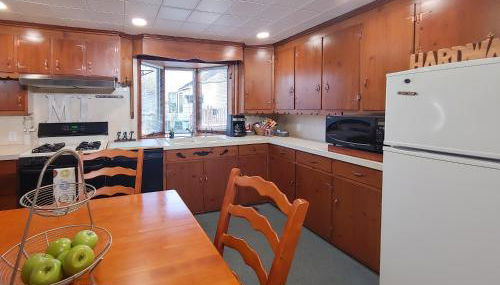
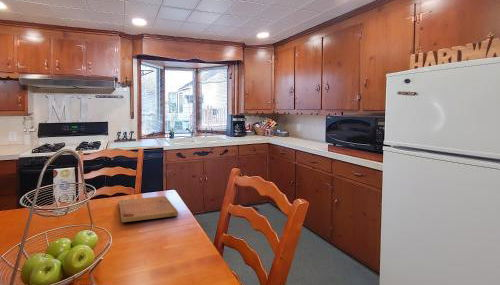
+ cutting board (146, 207)
